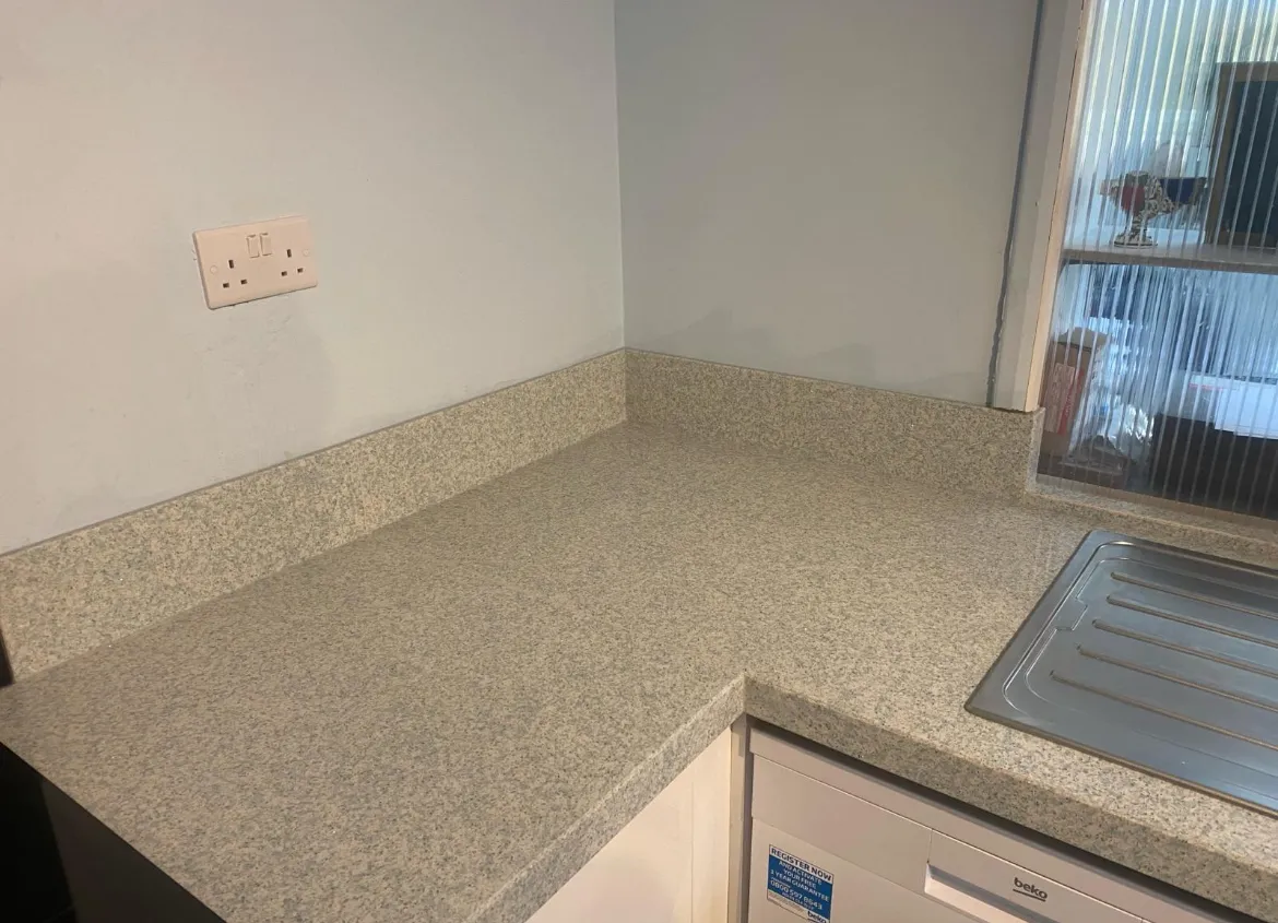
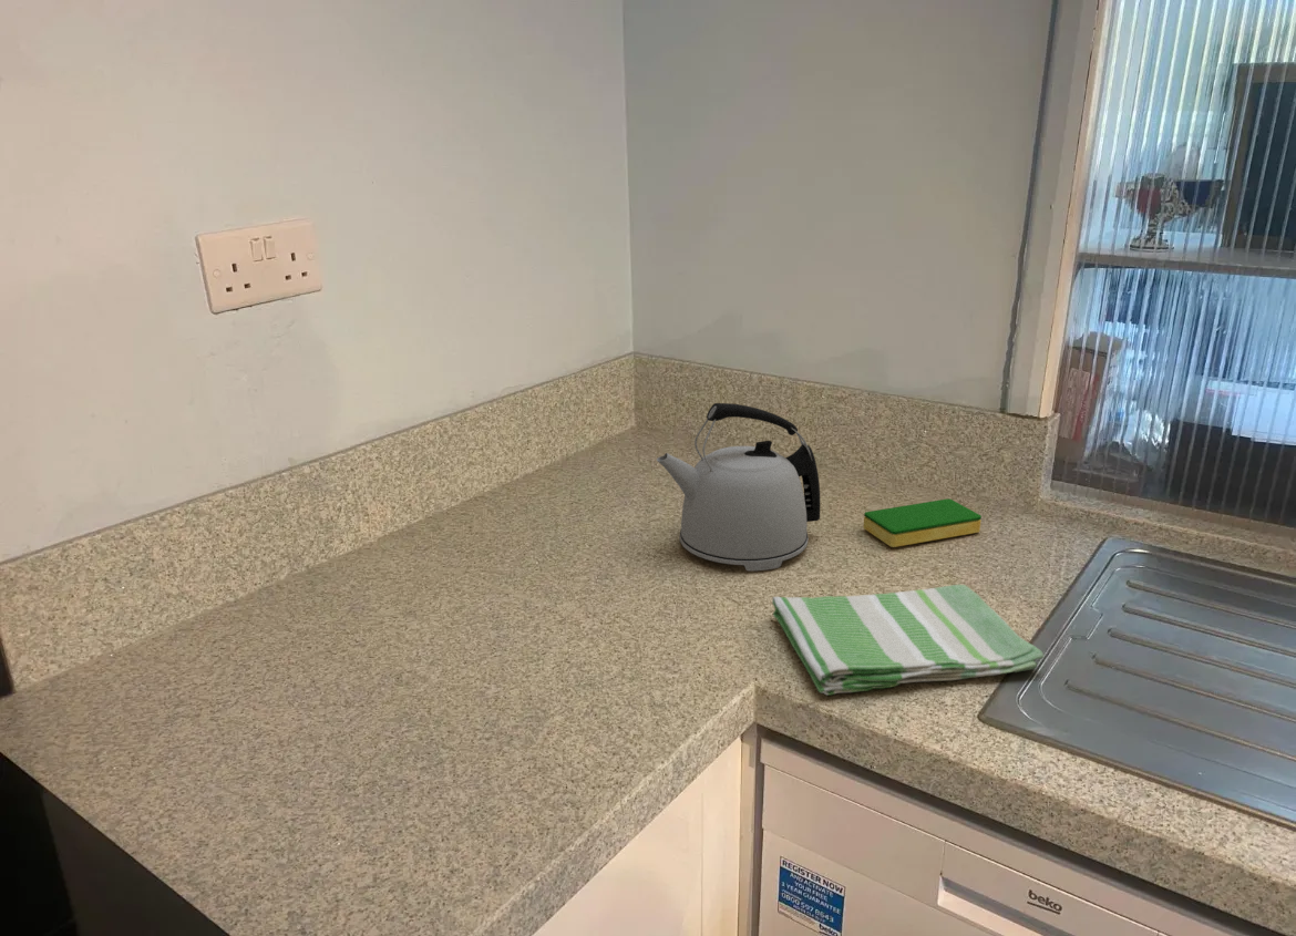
+ dish towel (898, 630)
+ kettle (740, 474)
+ dish sponge (922, 522)
